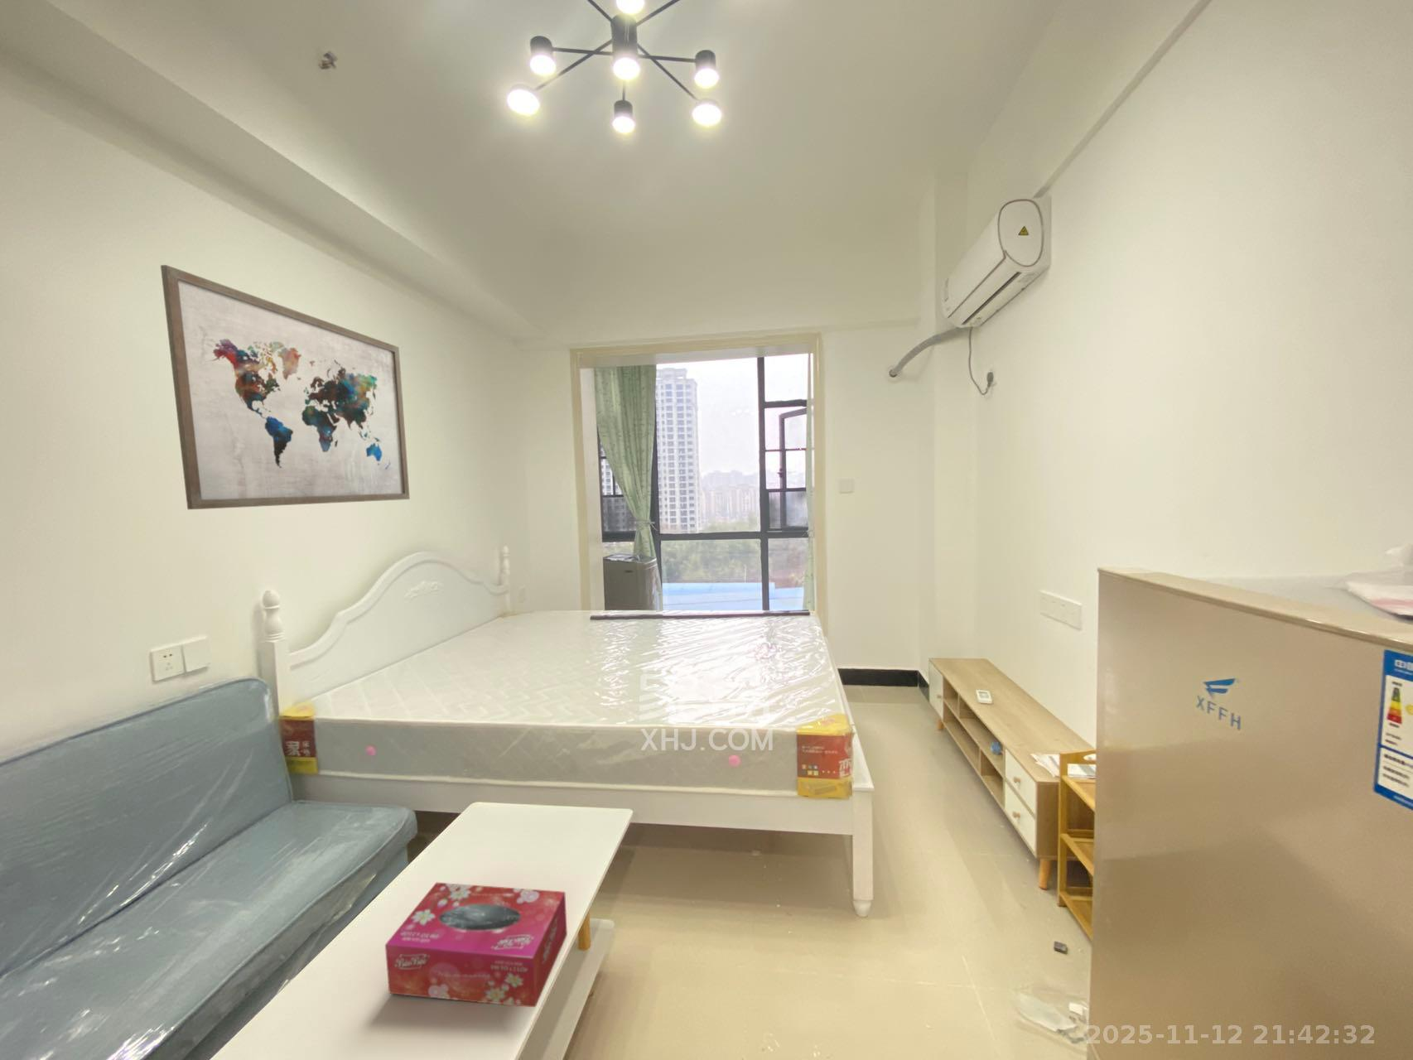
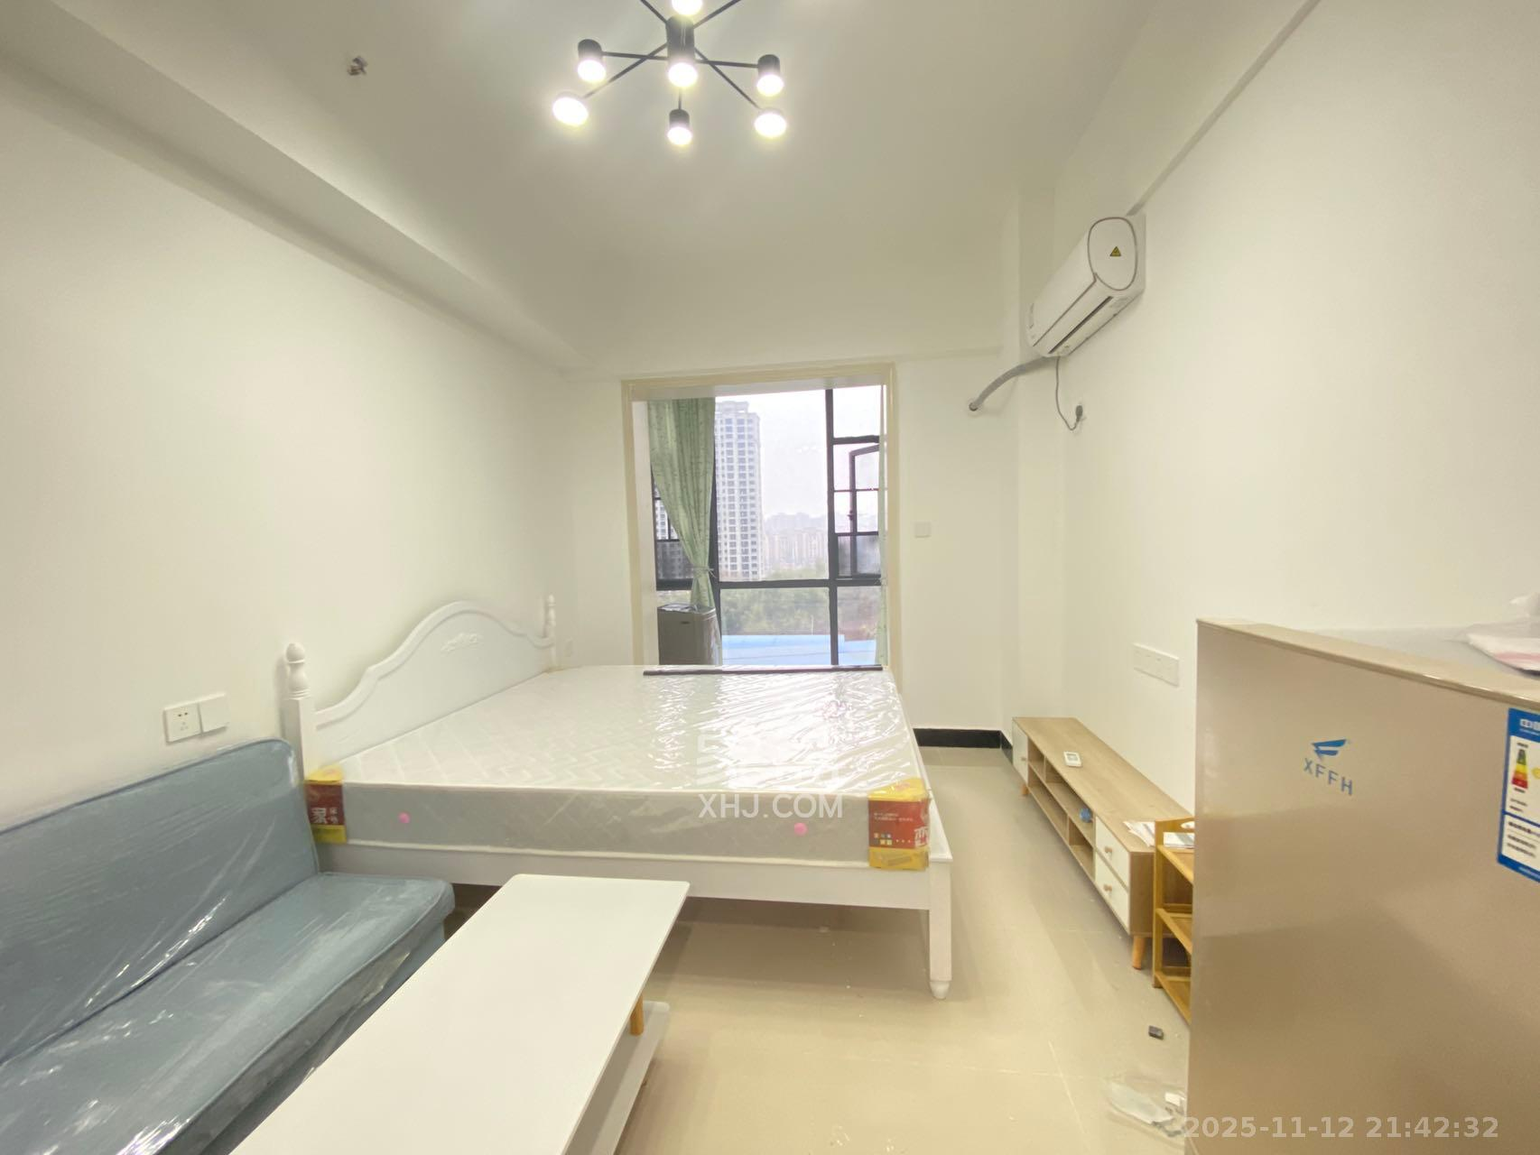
- wall art (315, 411)
- tissue box (481, 939)
